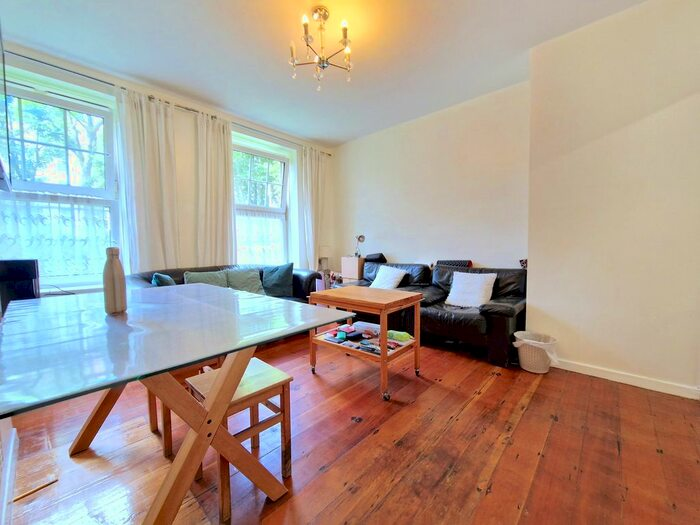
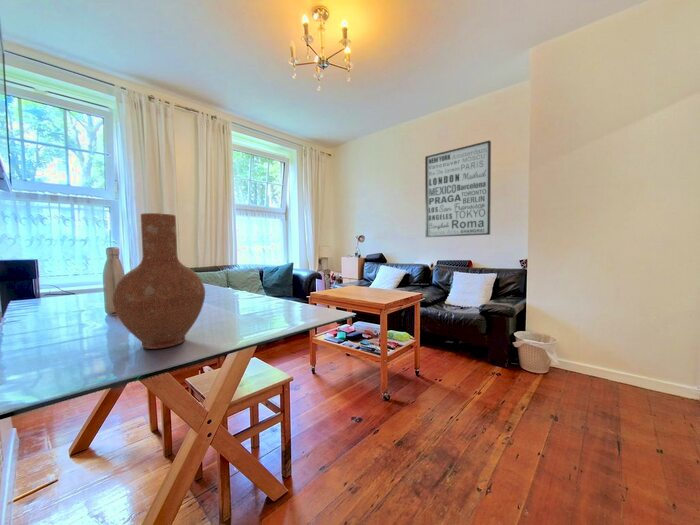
+ vase (161, 279)
+ wall art (455, 193)
